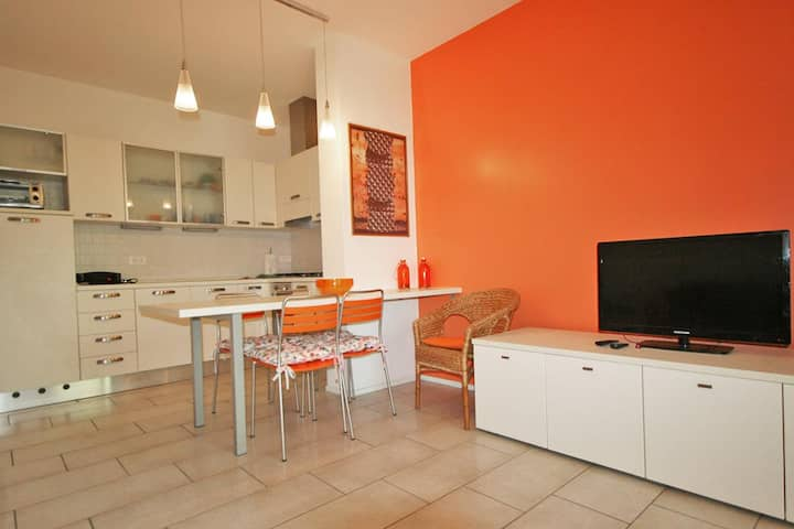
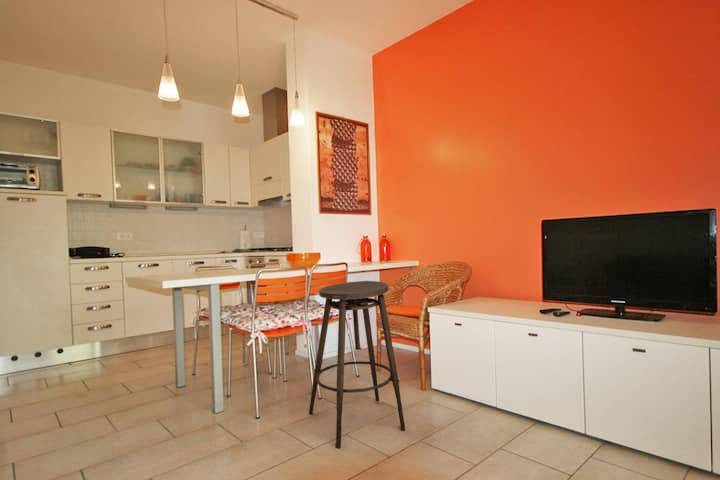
+ stool (355, 349)
